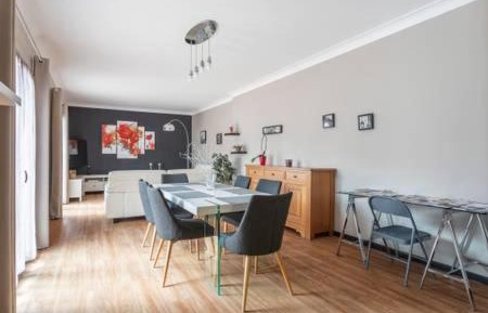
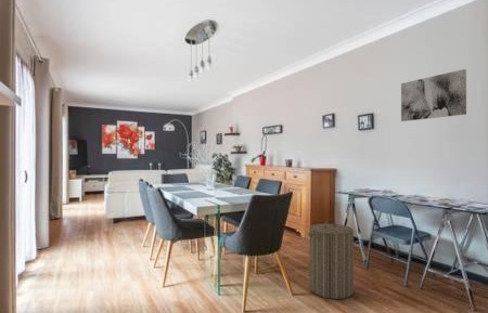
+ wall art (431, 97)
+ laundry hamper (331, 253)
